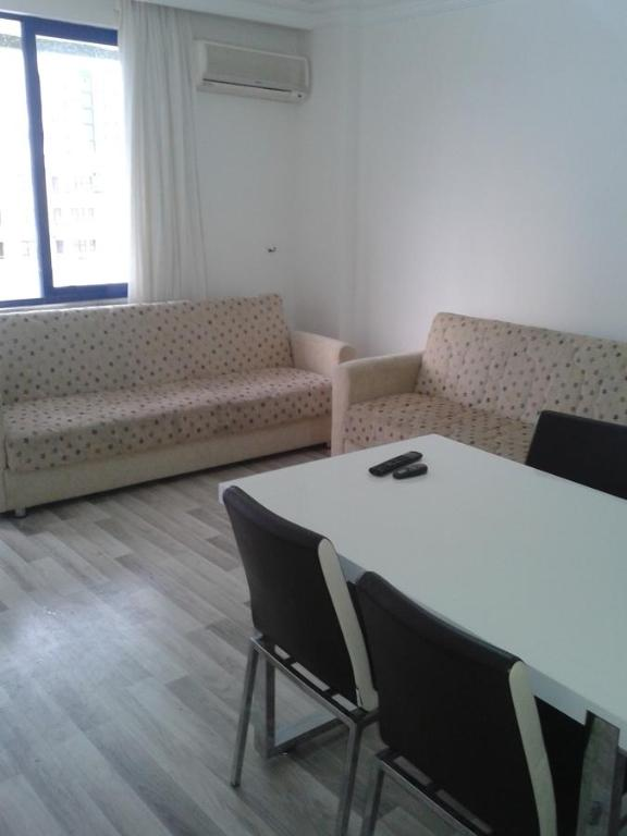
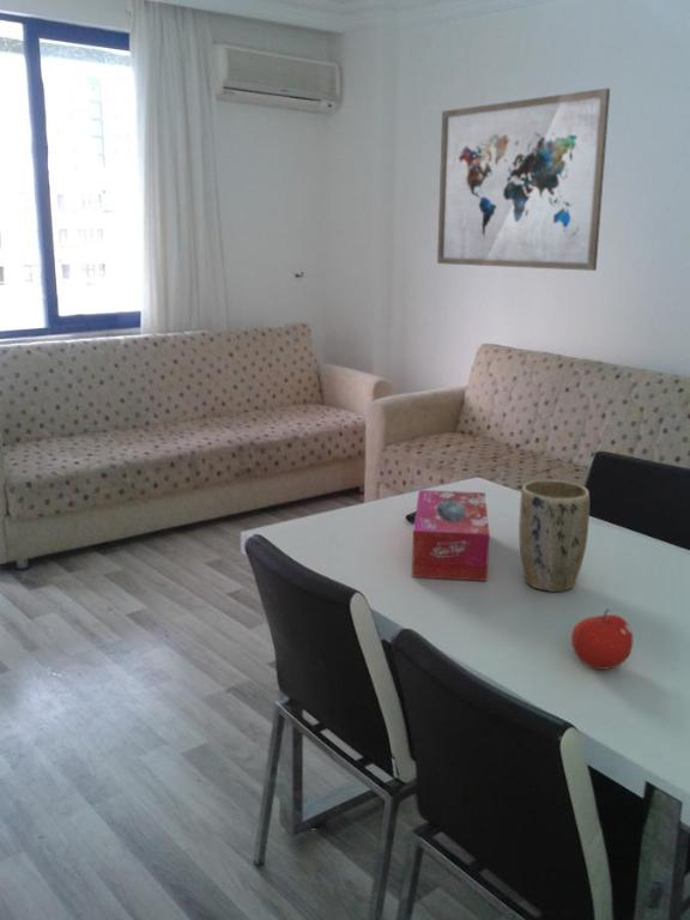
+ fruit (601, 637)
+ plant pot (552, 535)
+ tissue box (450, 532)
+ wall art (514, 186)
